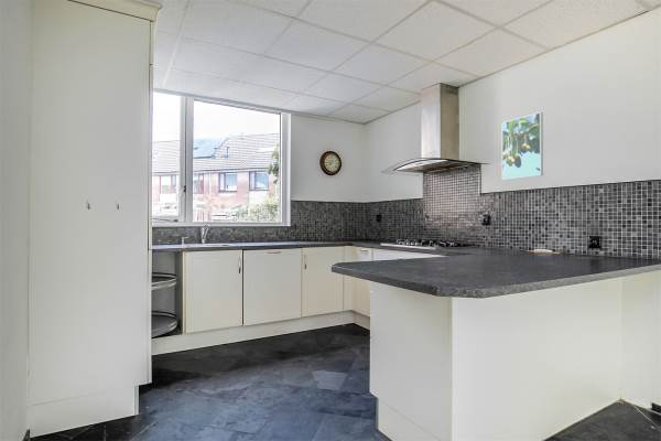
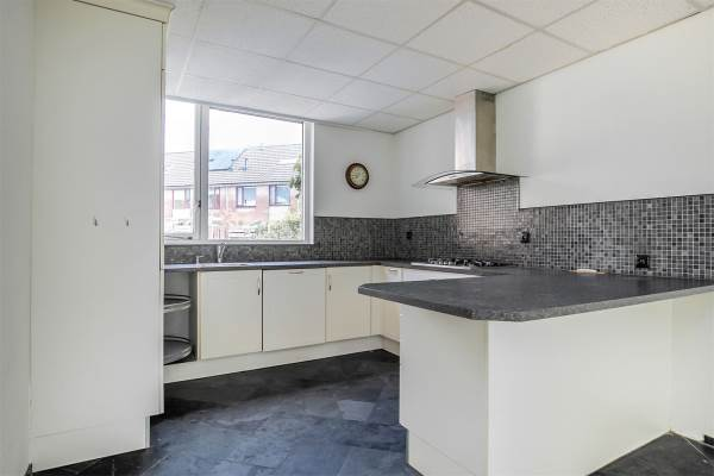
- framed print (521, 148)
